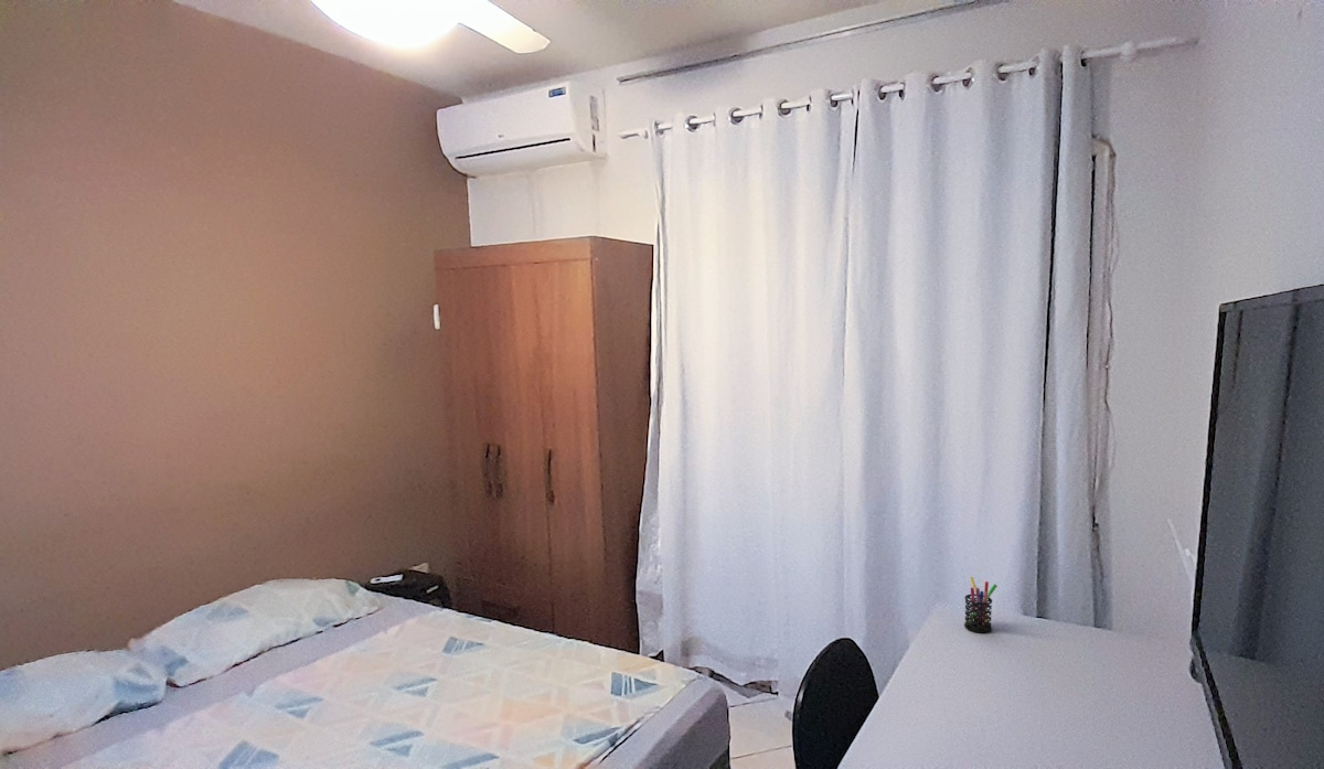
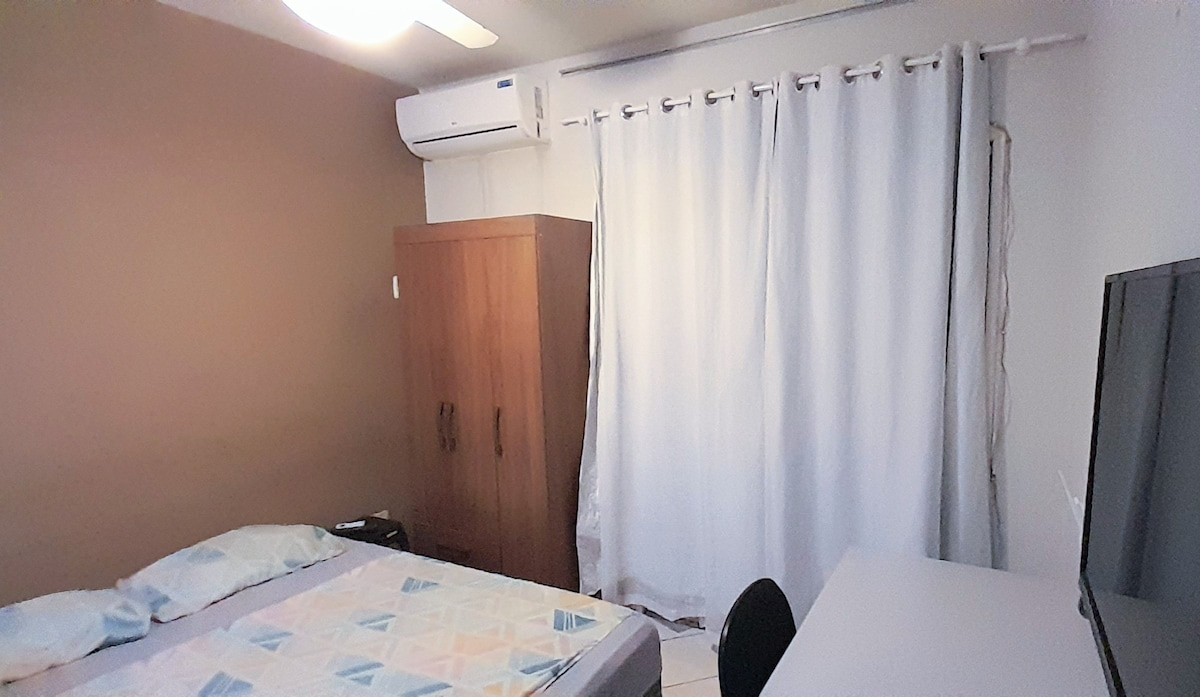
- pen holder (982, 602)
